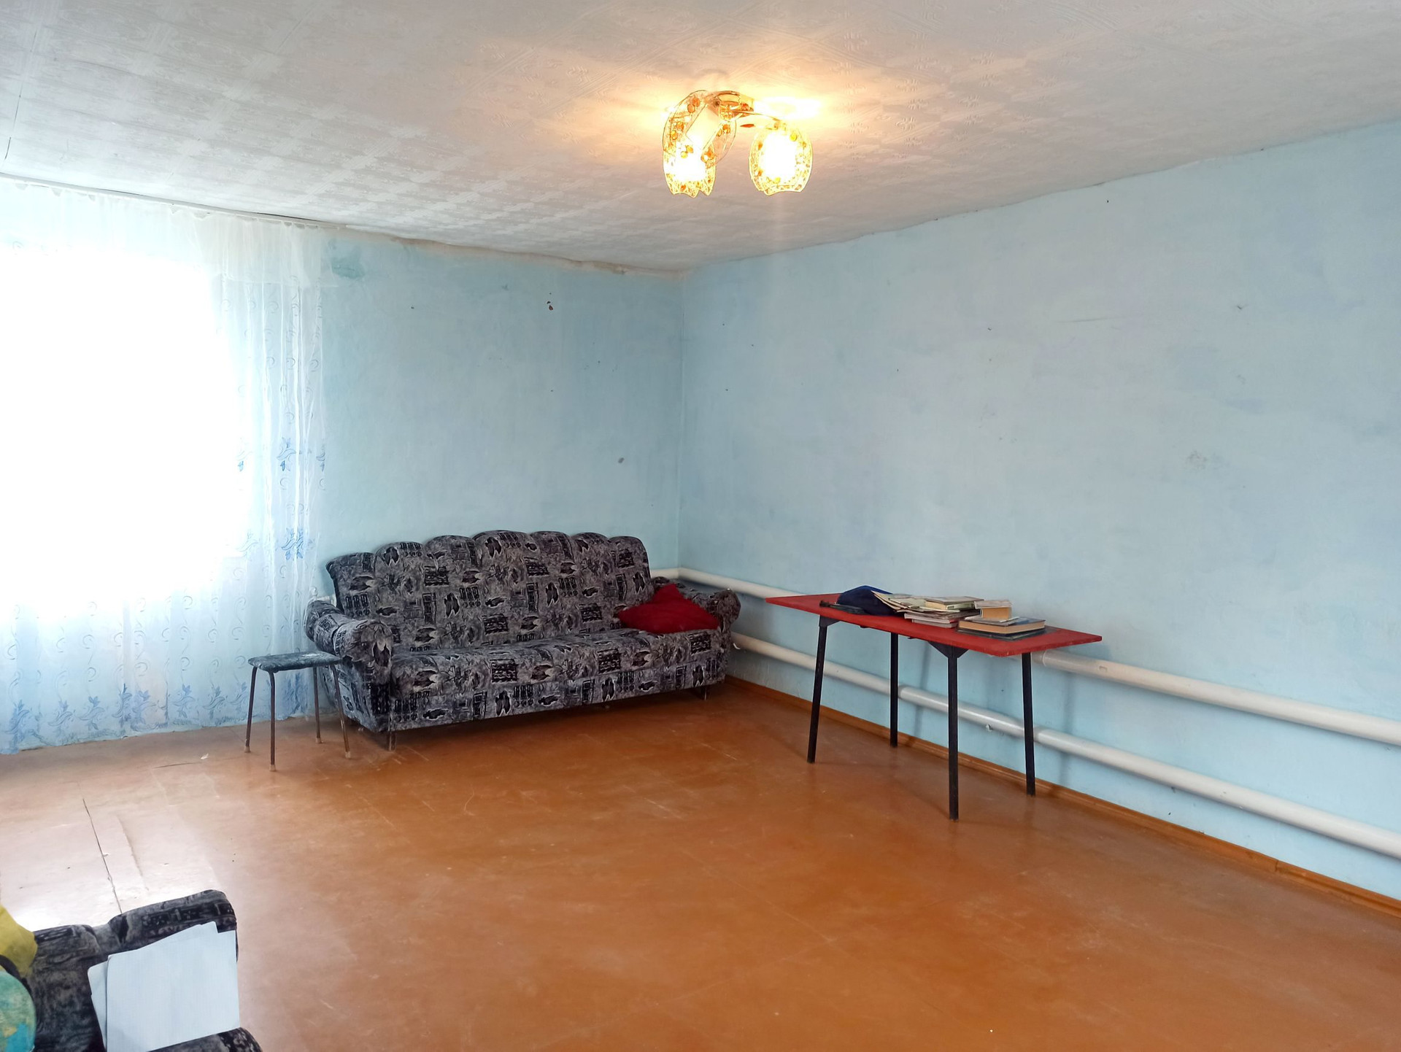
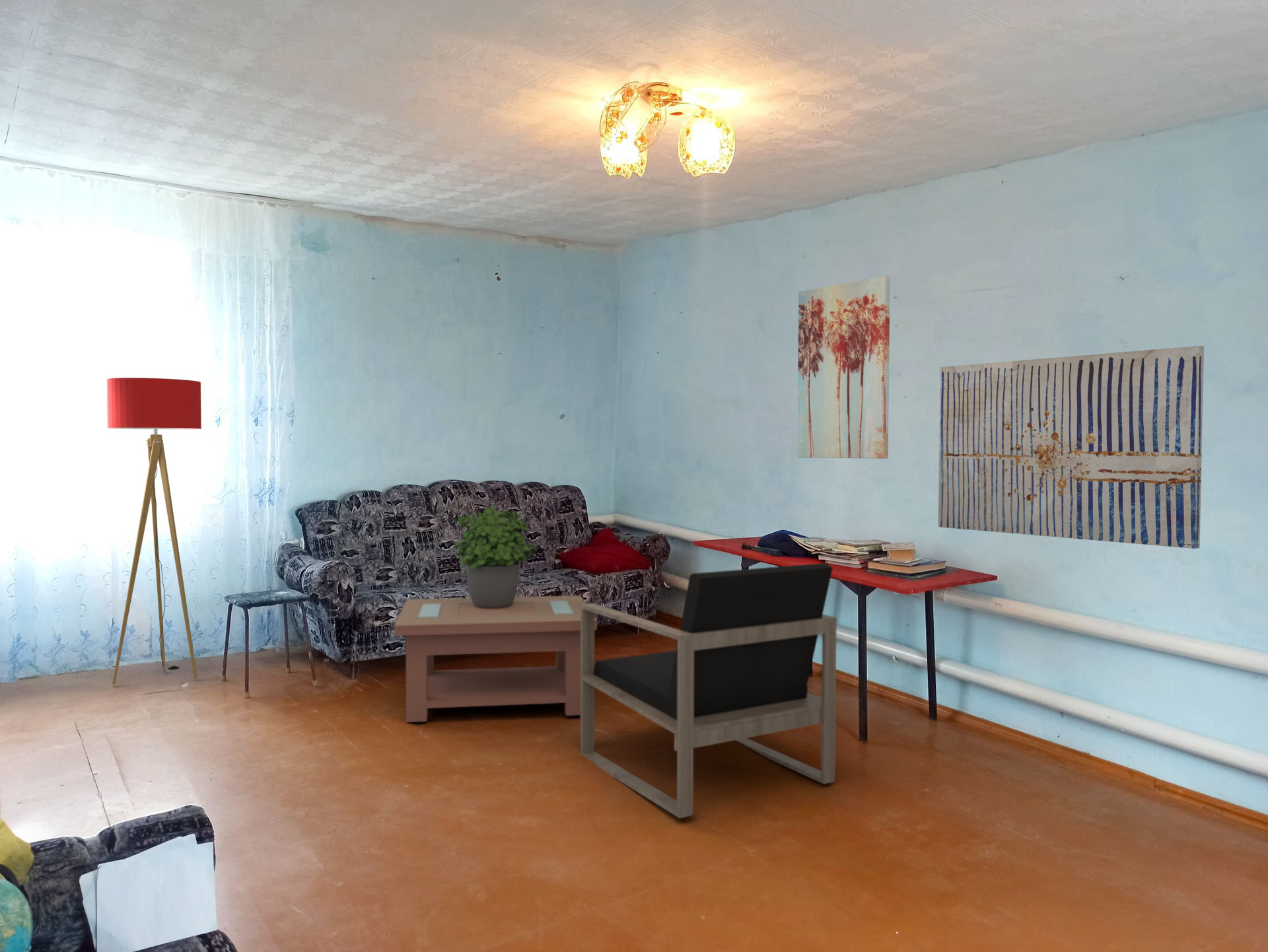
+ wall art (841, 371)
+ coffee table (495, 653)
+ armchair (706, 664)
+ wall art (1055, 447)
+ floor lamp (156, 529)
+ potted plant (494, 555)
